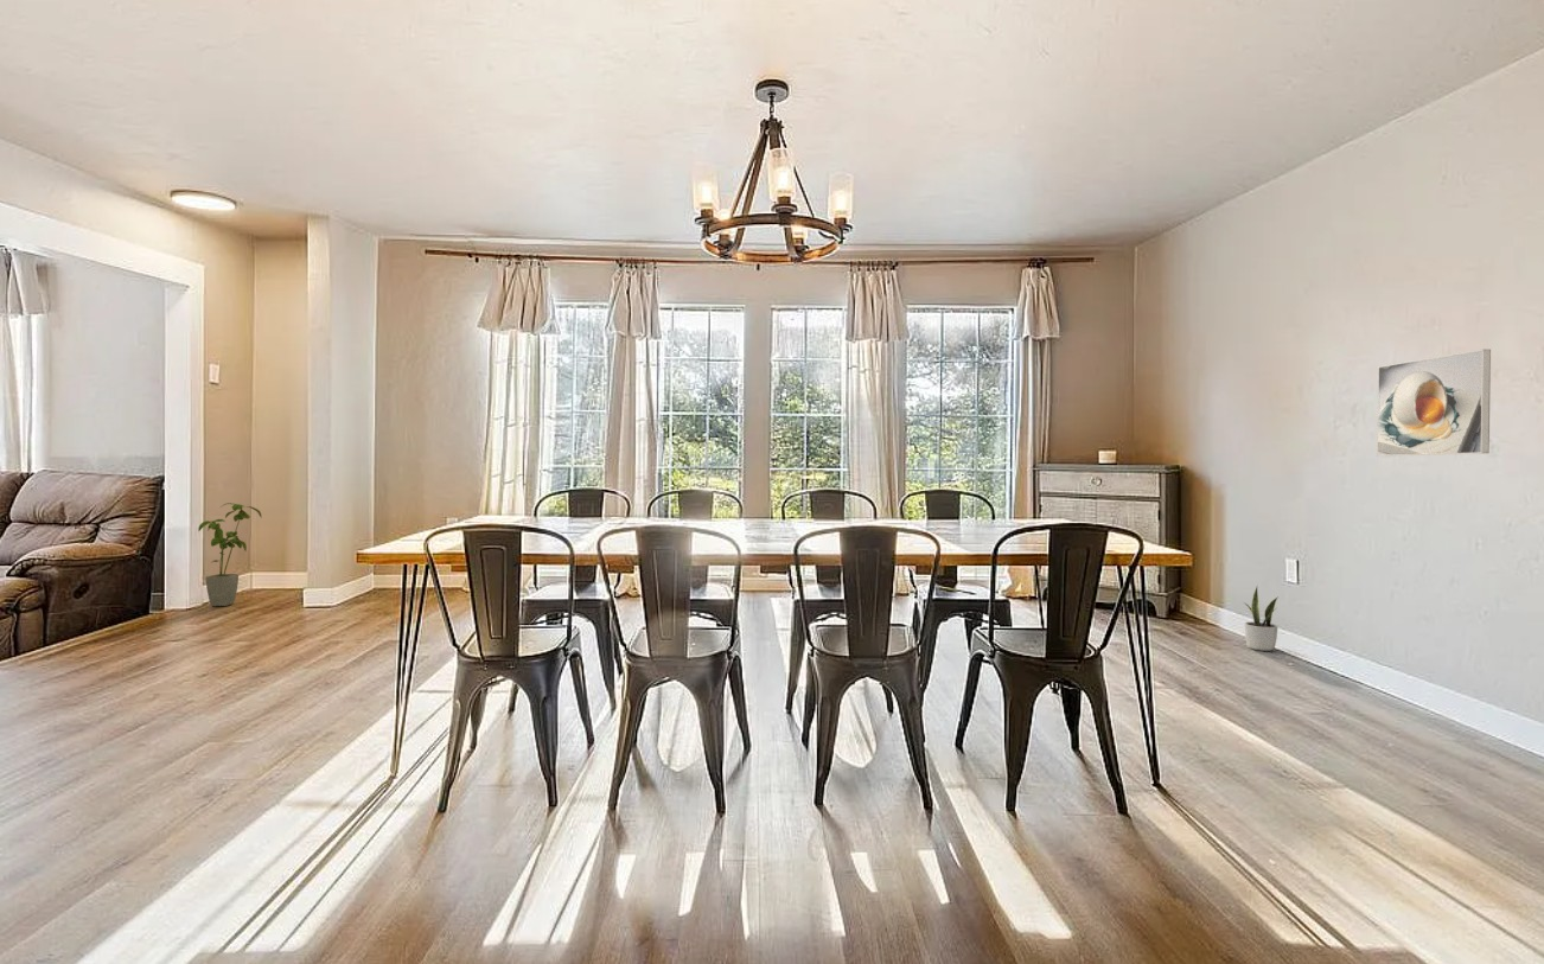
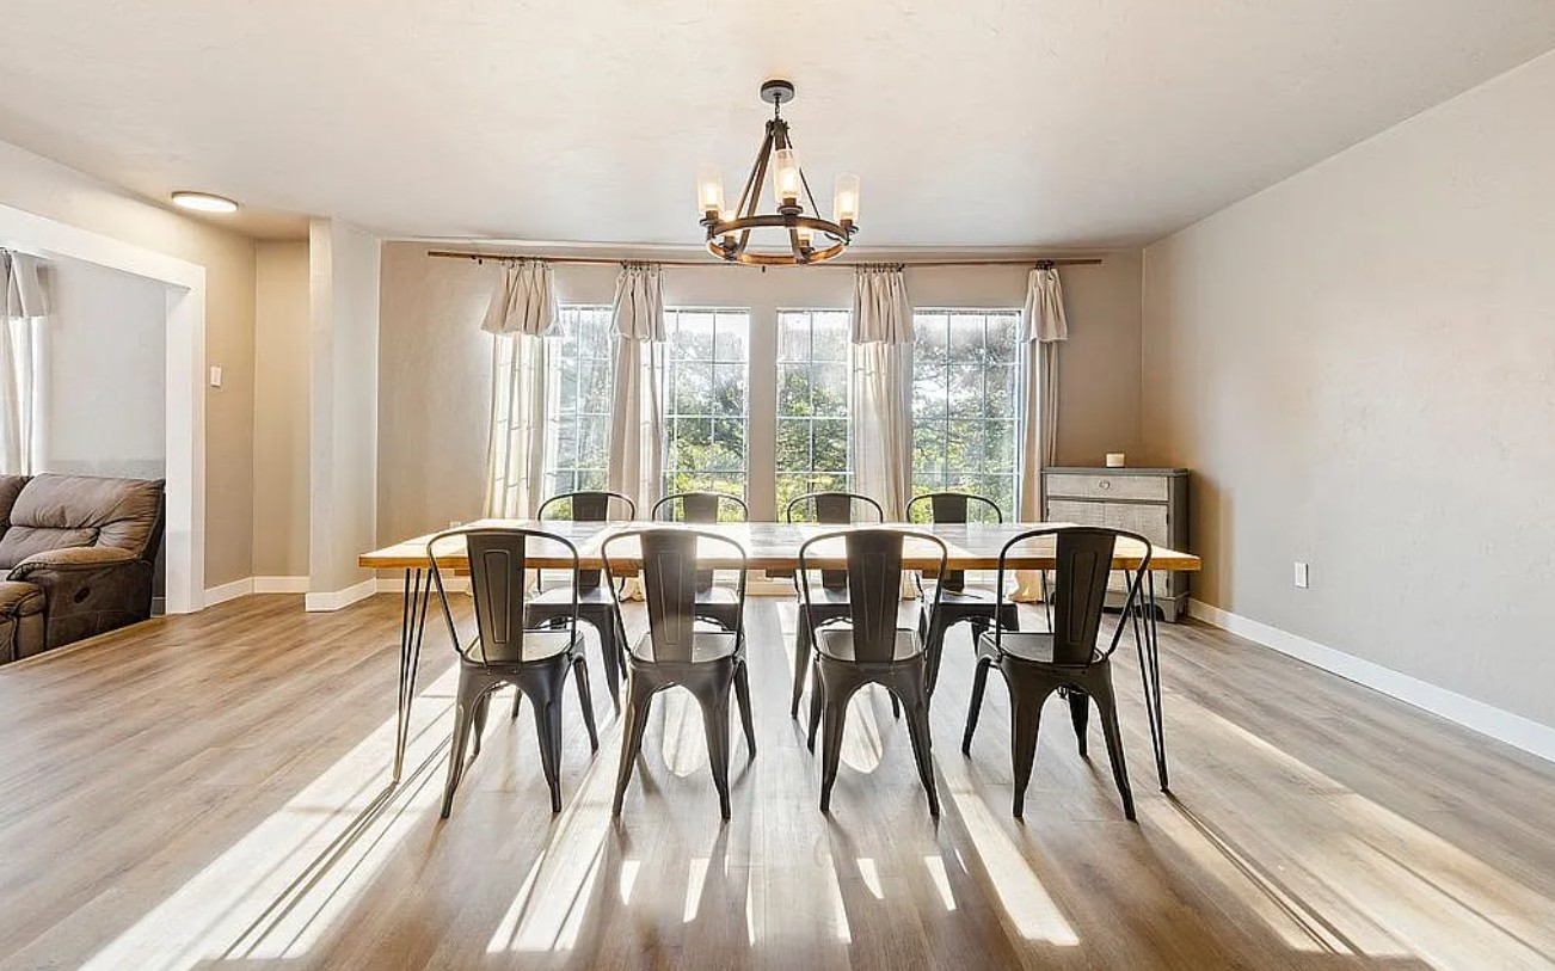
- potted plant (1258, 615)
- house plant (230, 553)
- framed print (1429, 407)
